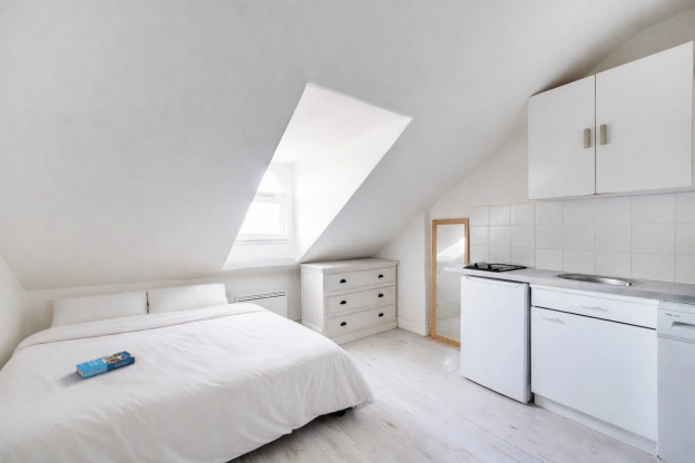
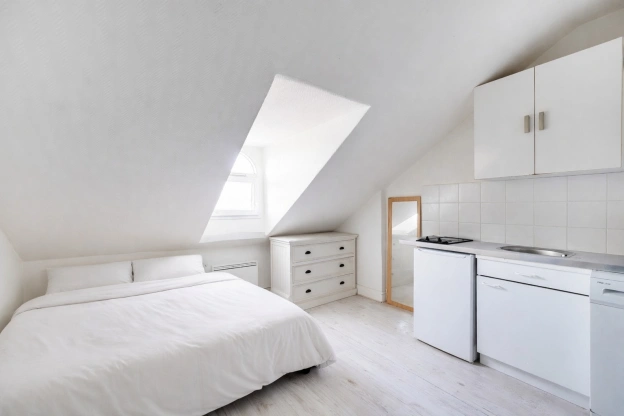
- book (106, 363)
